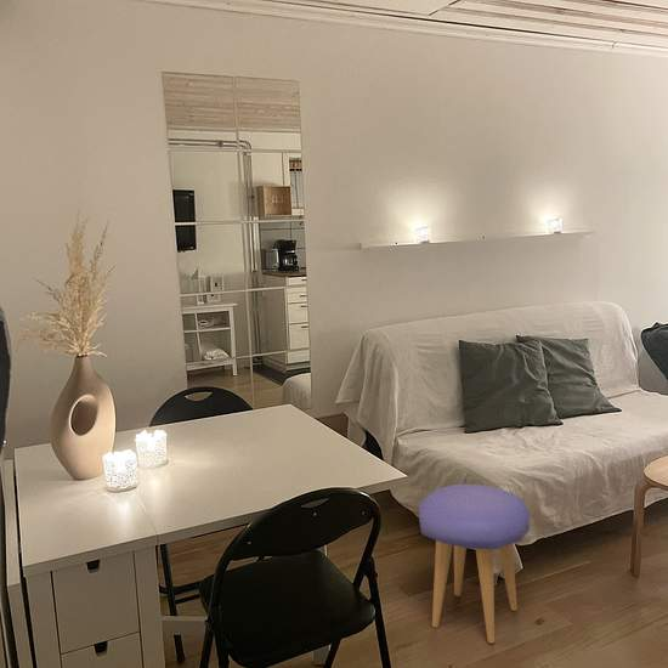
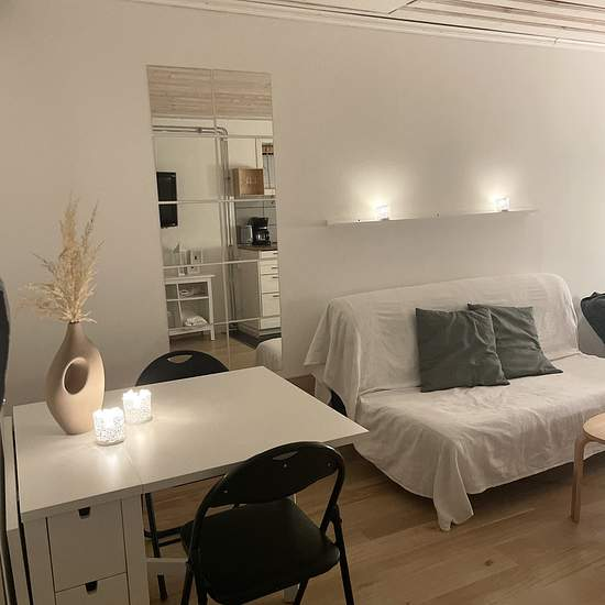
- stool (477, 559)
